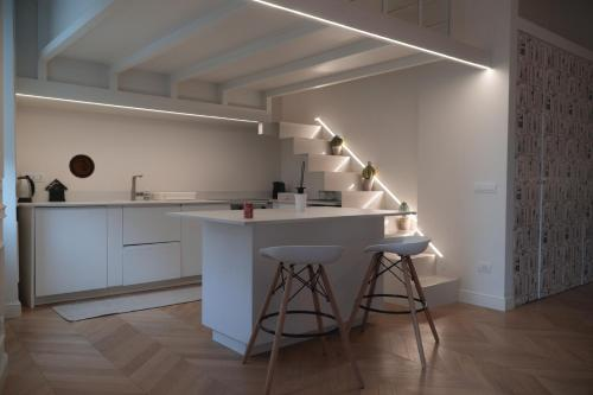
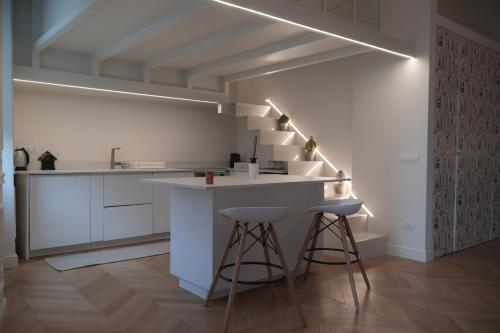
- decorative plate (82, 166)
